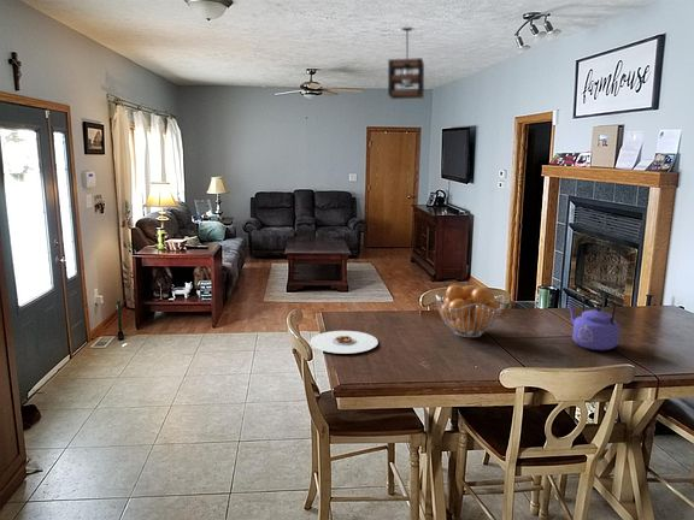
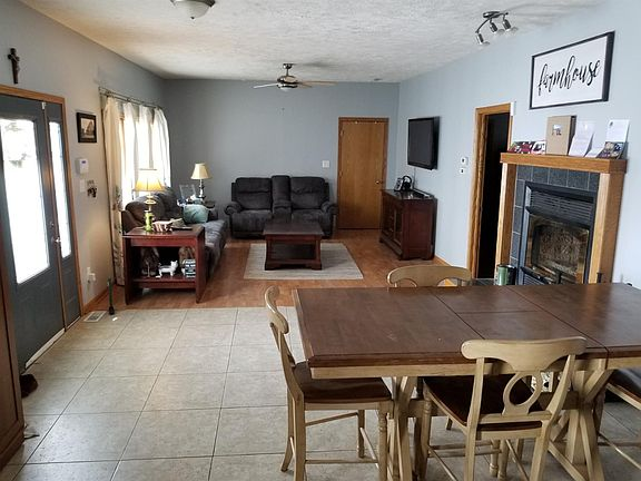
- kettle (590, 318)
- pendant light (406, 63)
- fruit basket (469, 309)
- plate (343, 338)
